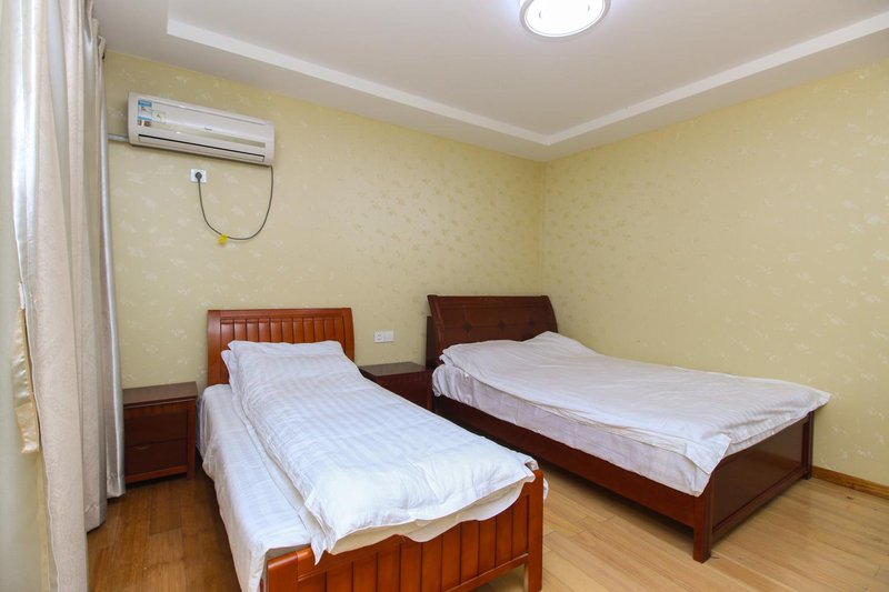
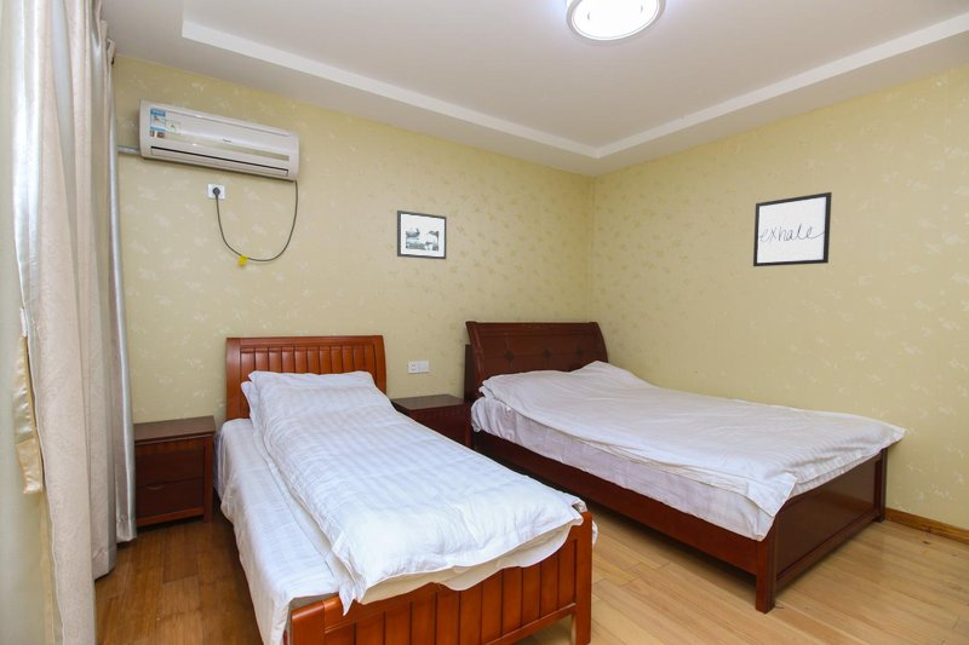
+ wall art (790, 231)
+ picture frame (422, 235)
